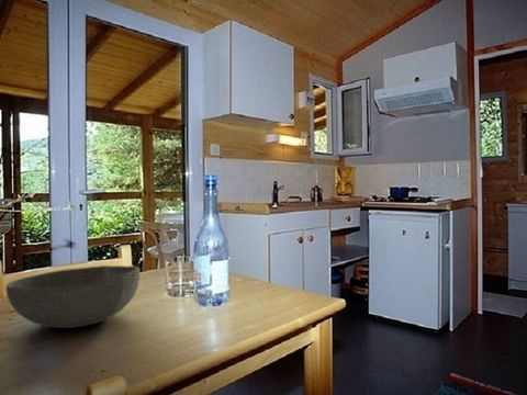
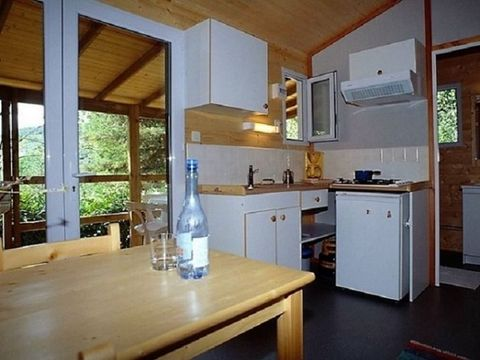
- bowl (78, 295)
